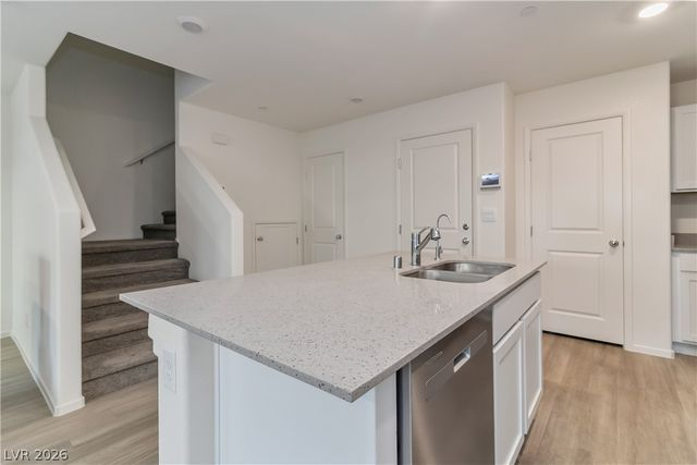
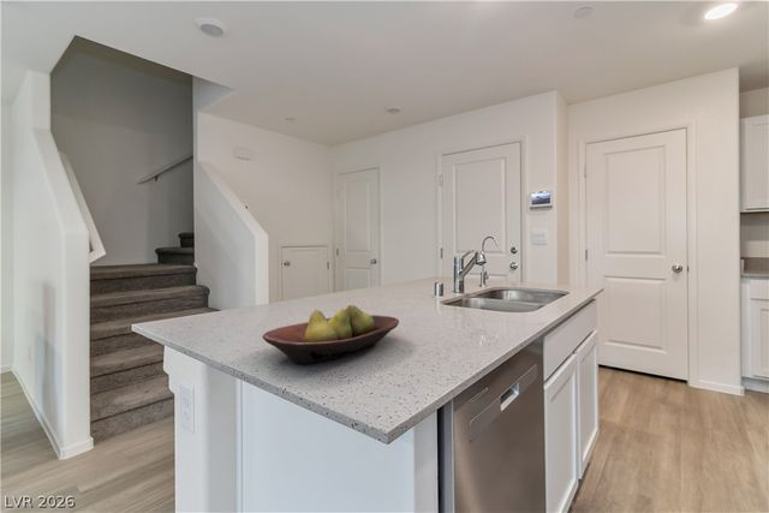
+ fruit bowl (336, 328)
